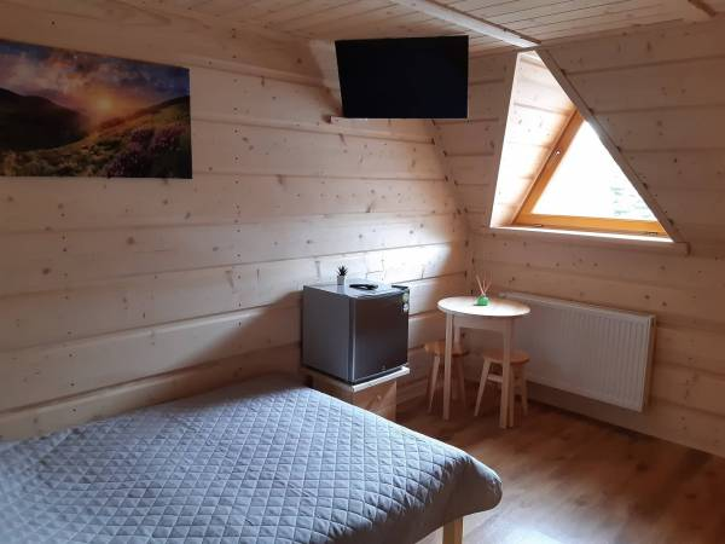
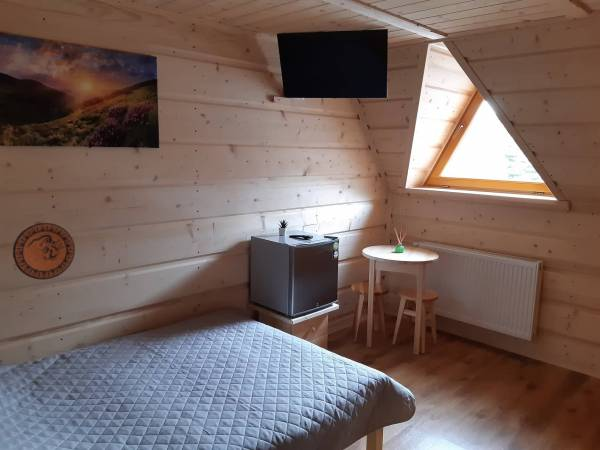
+ decorative plate (44, 251)
